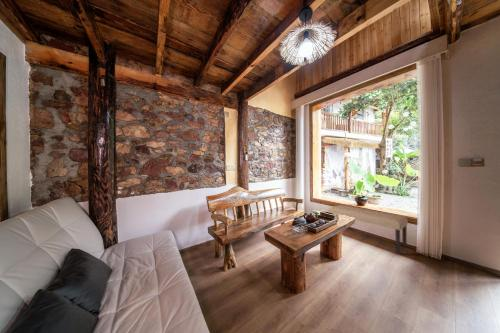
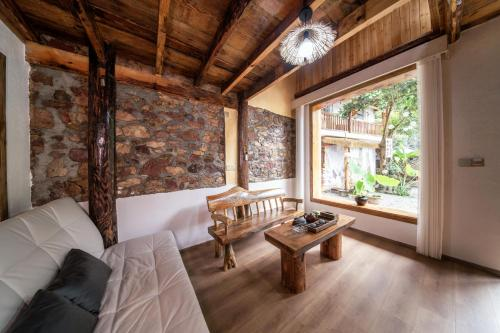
- bench (363, 221)
